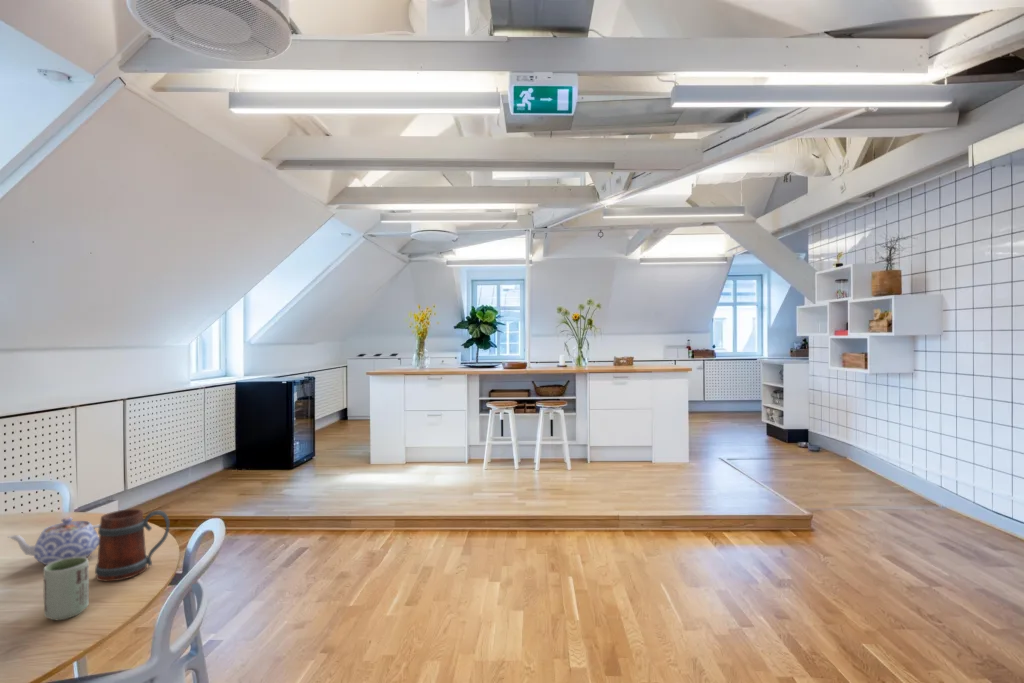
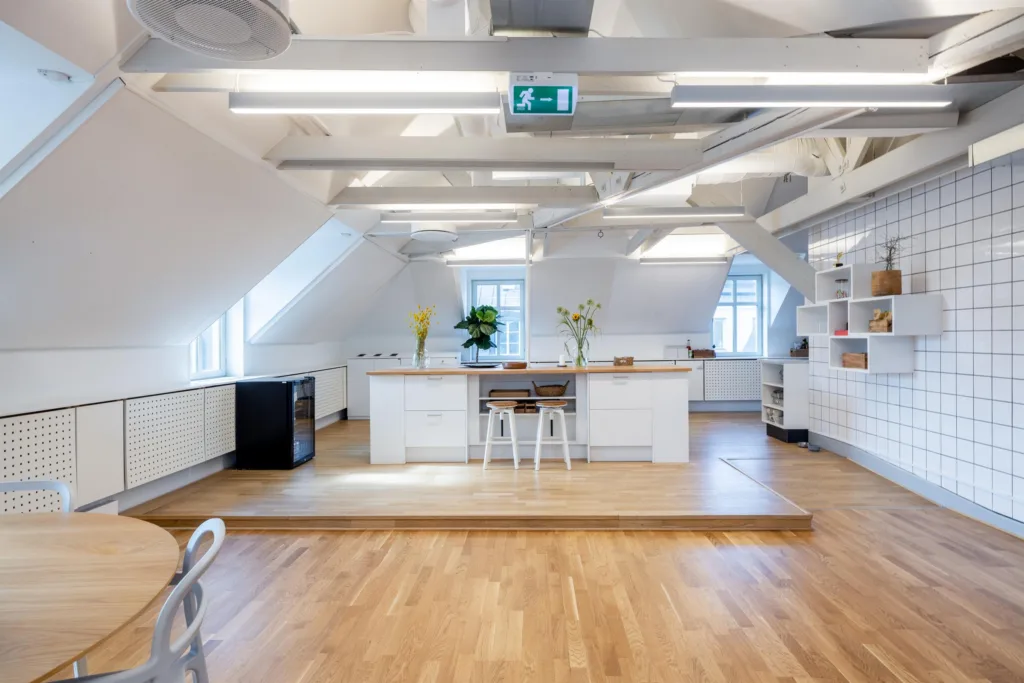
- cup (66, 588)
- teapot (63, 539)
- mug (133, 541)
